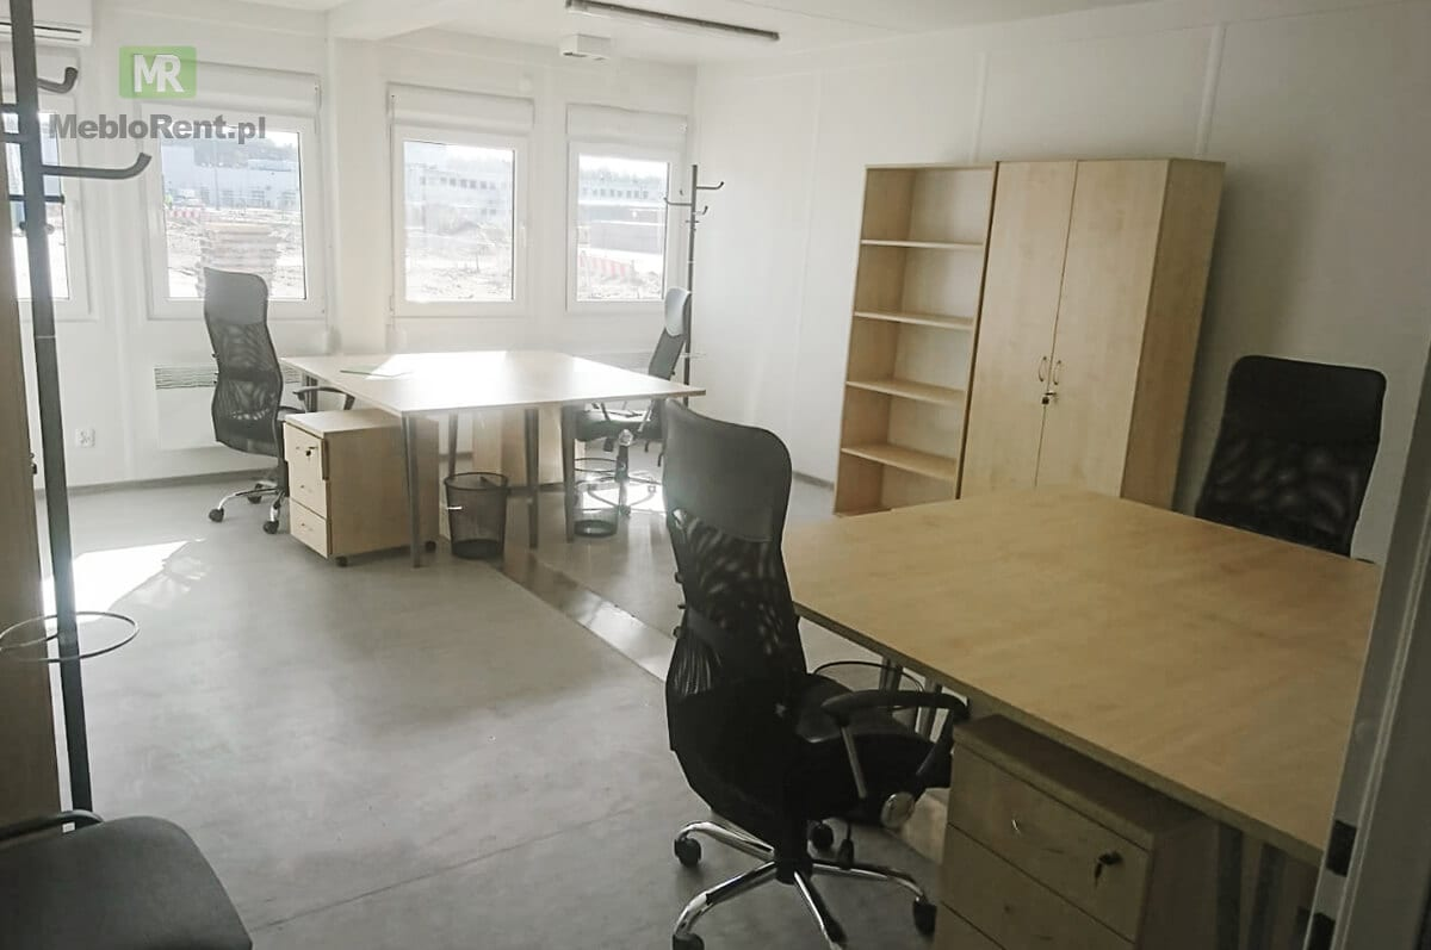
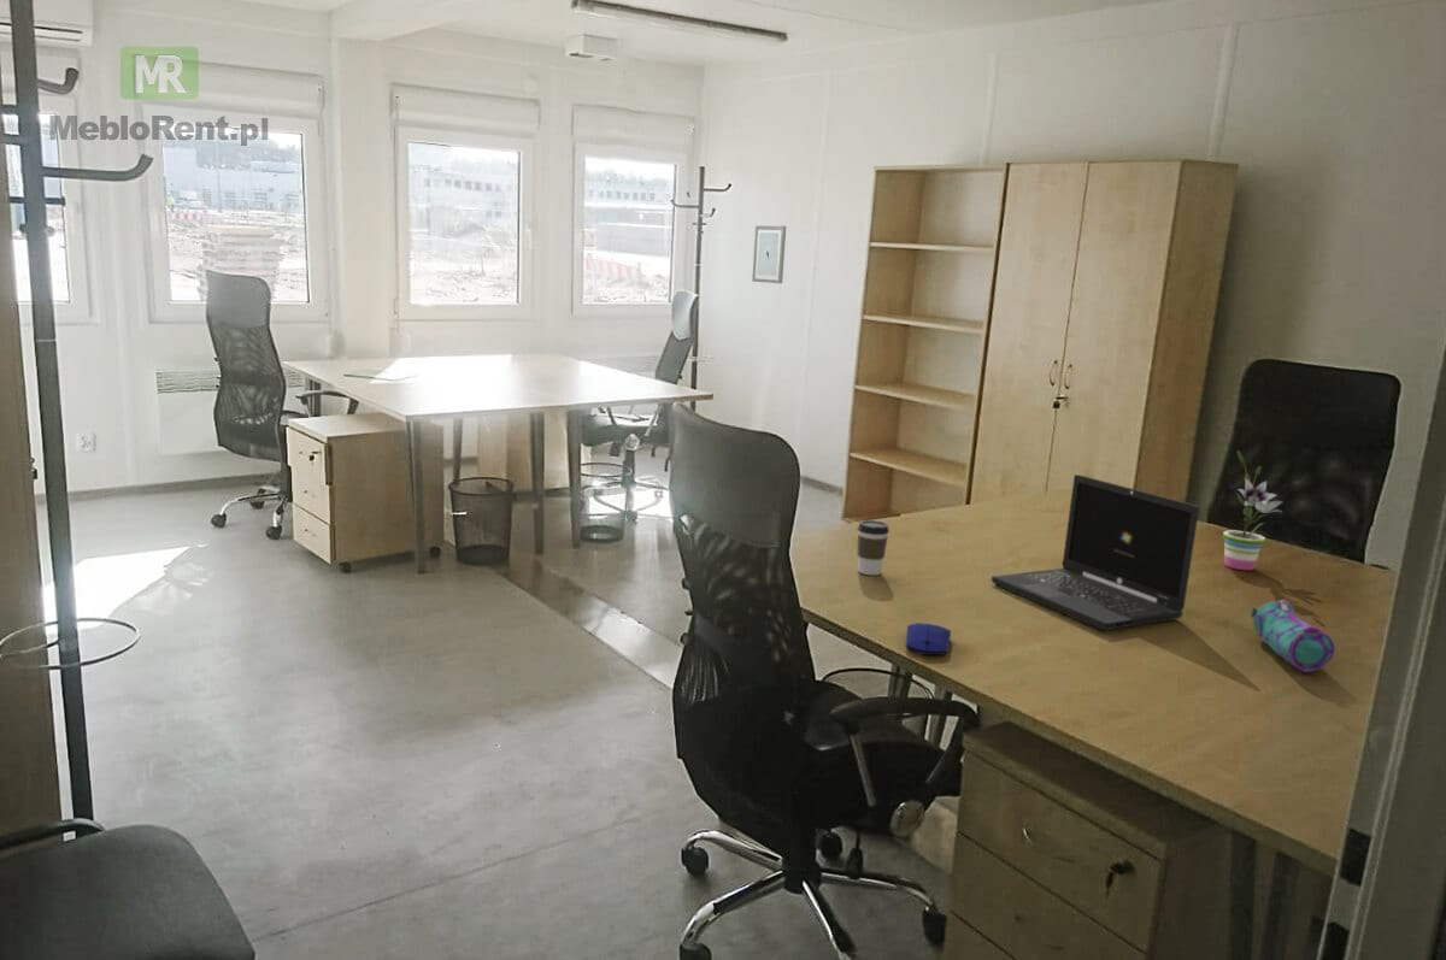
+ potted plant (1257, 512)
+ laptop (1089, 547)
+ wall art (769, 254)
+ pencil case (1291, 634)
+ computer mouse (928, 637)
+ coffee cup (871, 547)
